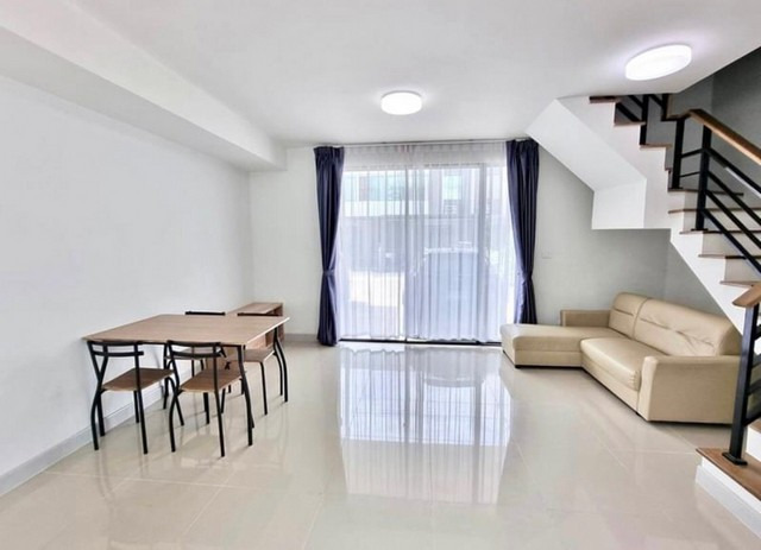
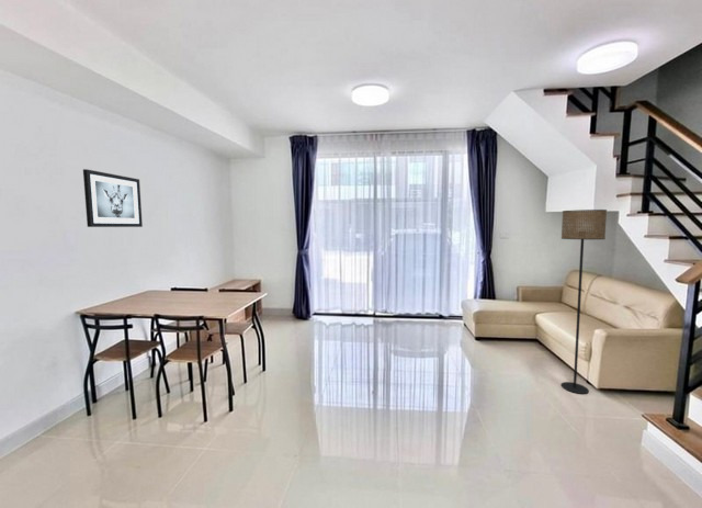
+ floor lamp (579, 301)
+ wall art (115, 201)
